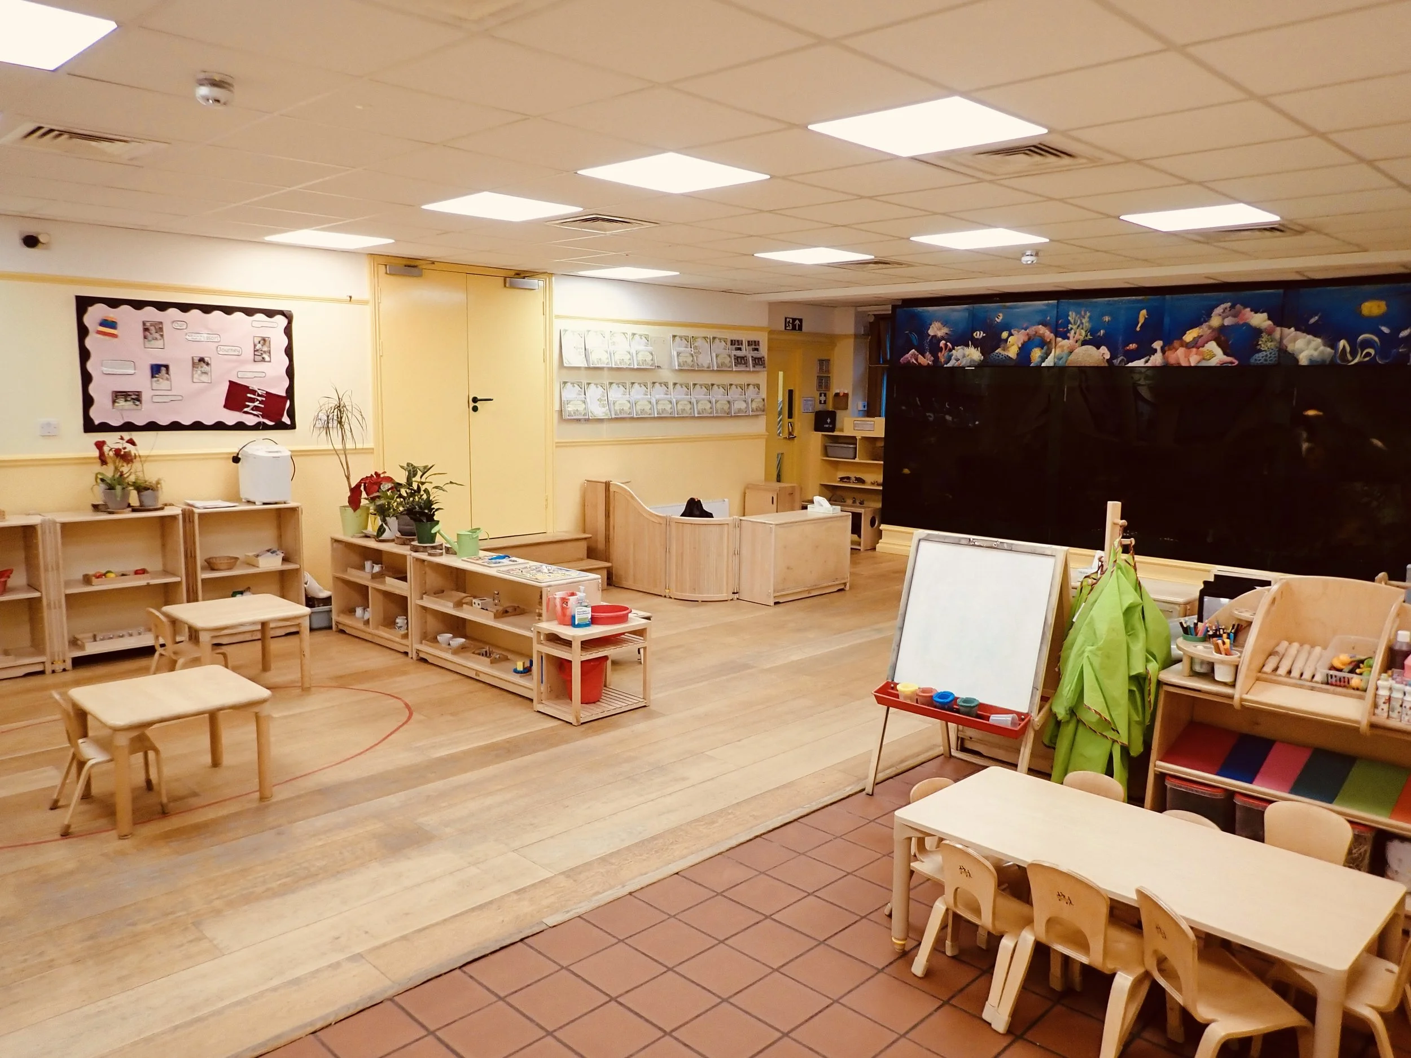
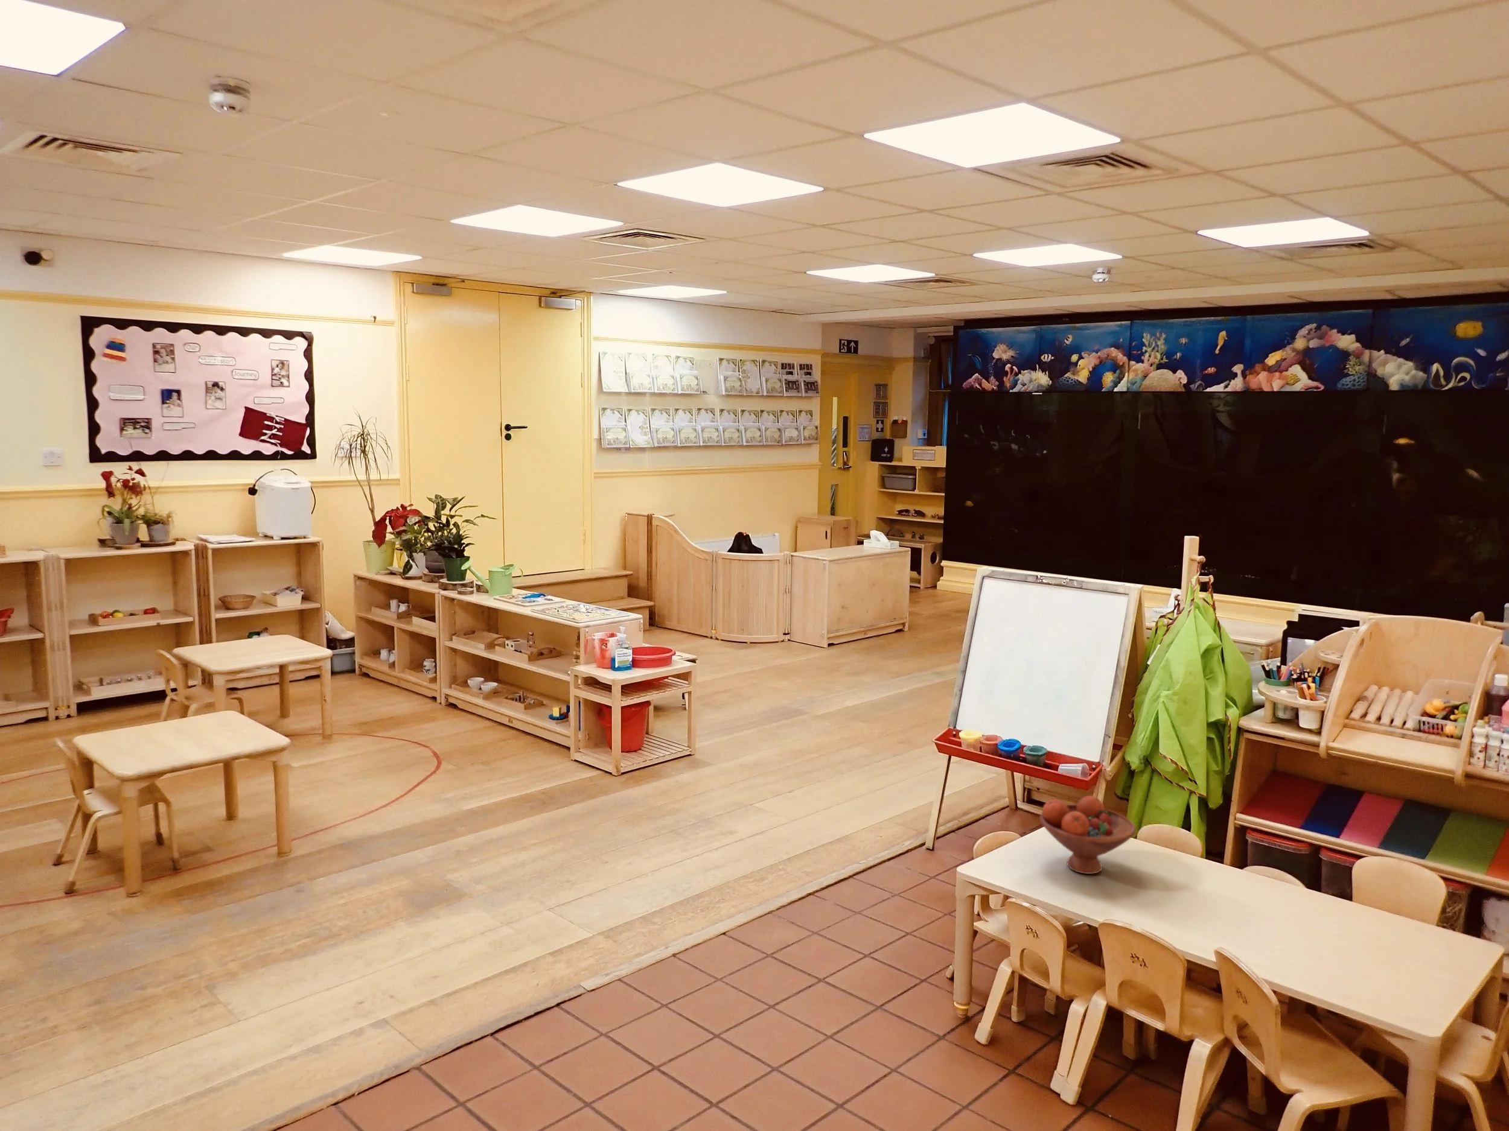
+ fruit bowl (1086, 835)
